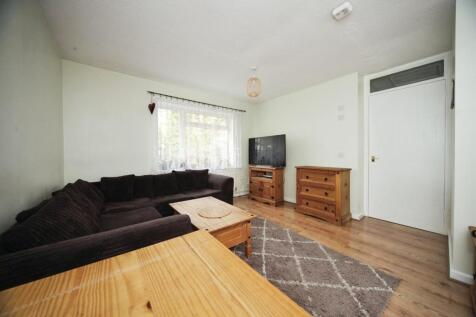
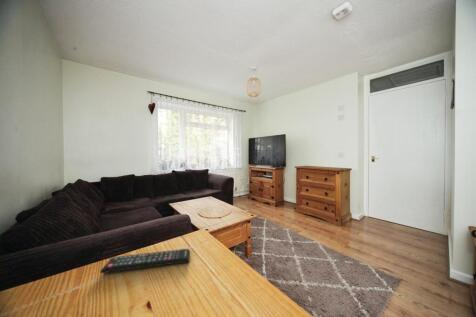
+ remote control (149, 260)
